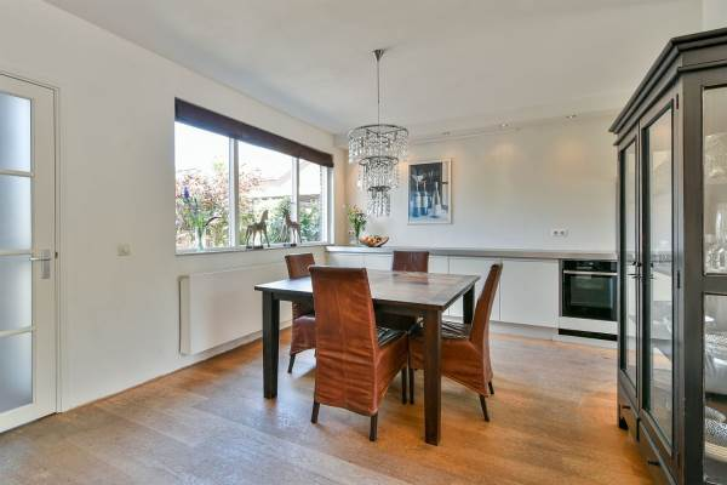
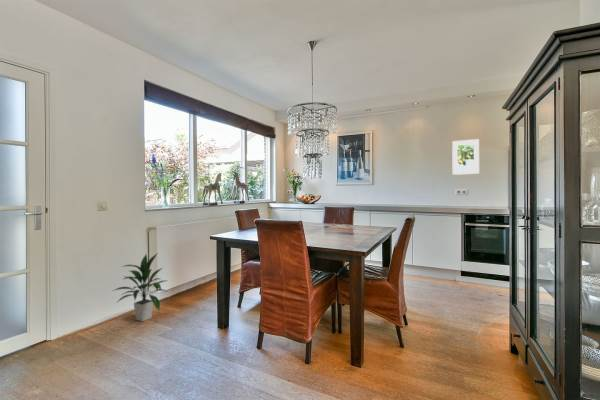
+ indoor plant (143, 287)
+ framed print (465, 157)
